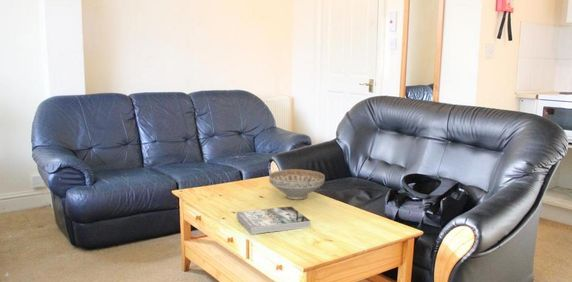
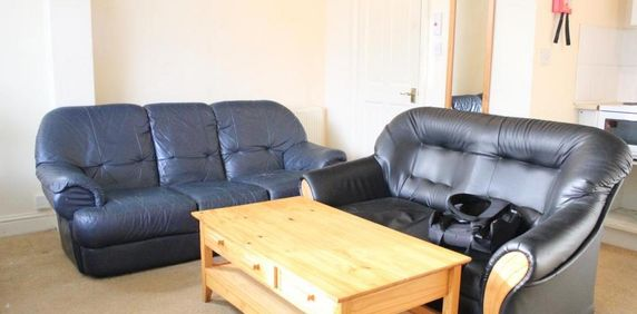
- decorative bowl (296, 186)
- book (272, 219)
